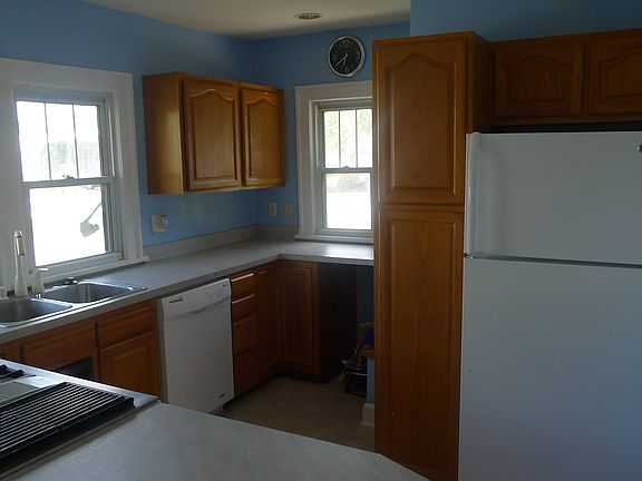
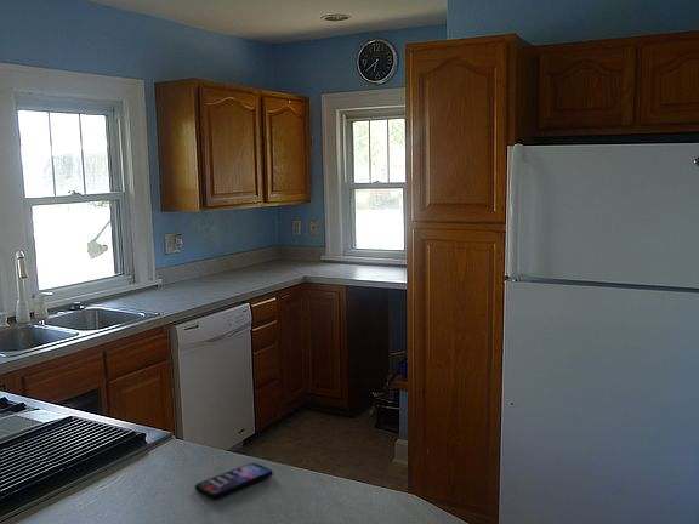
+ smartphone (234, 479)
